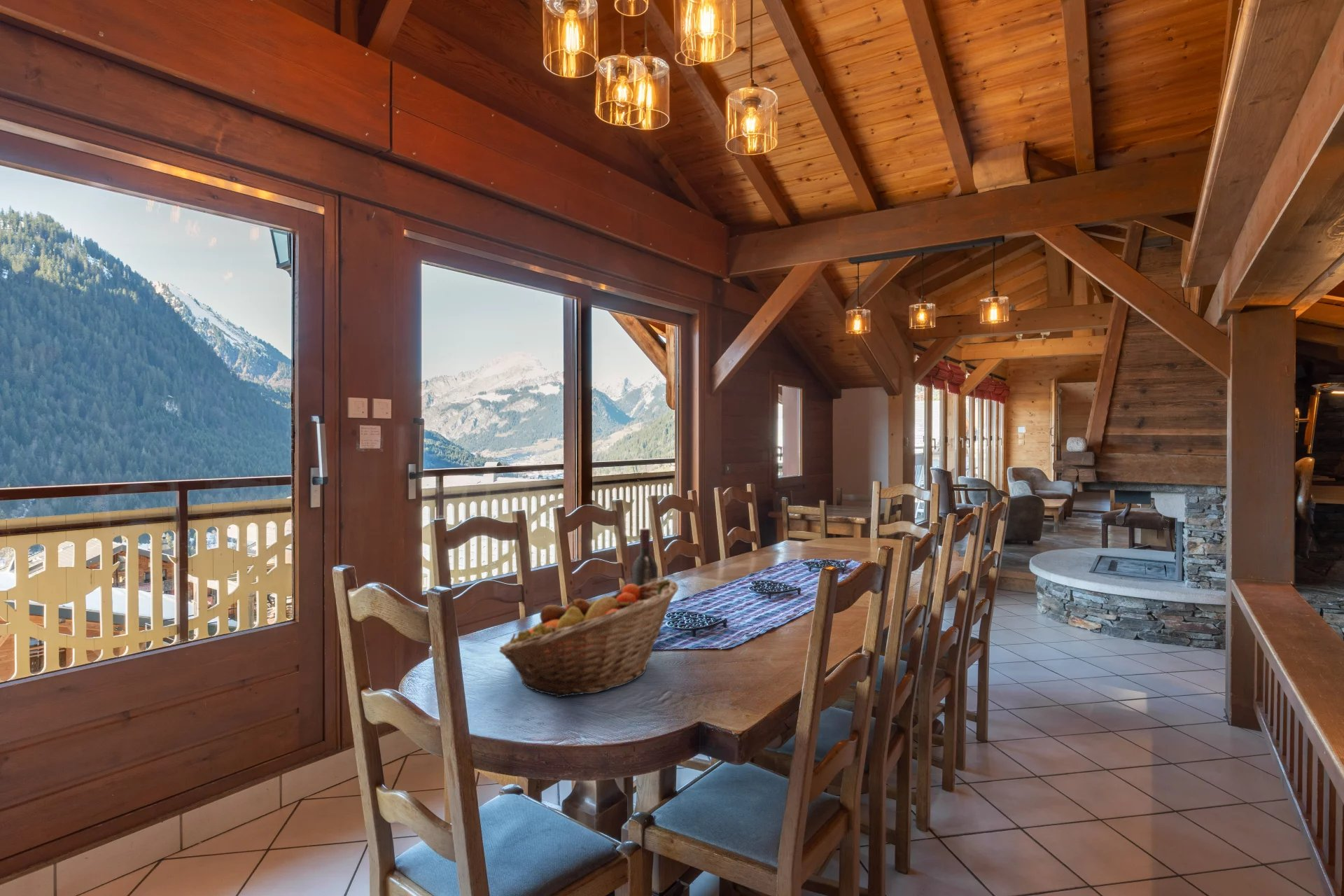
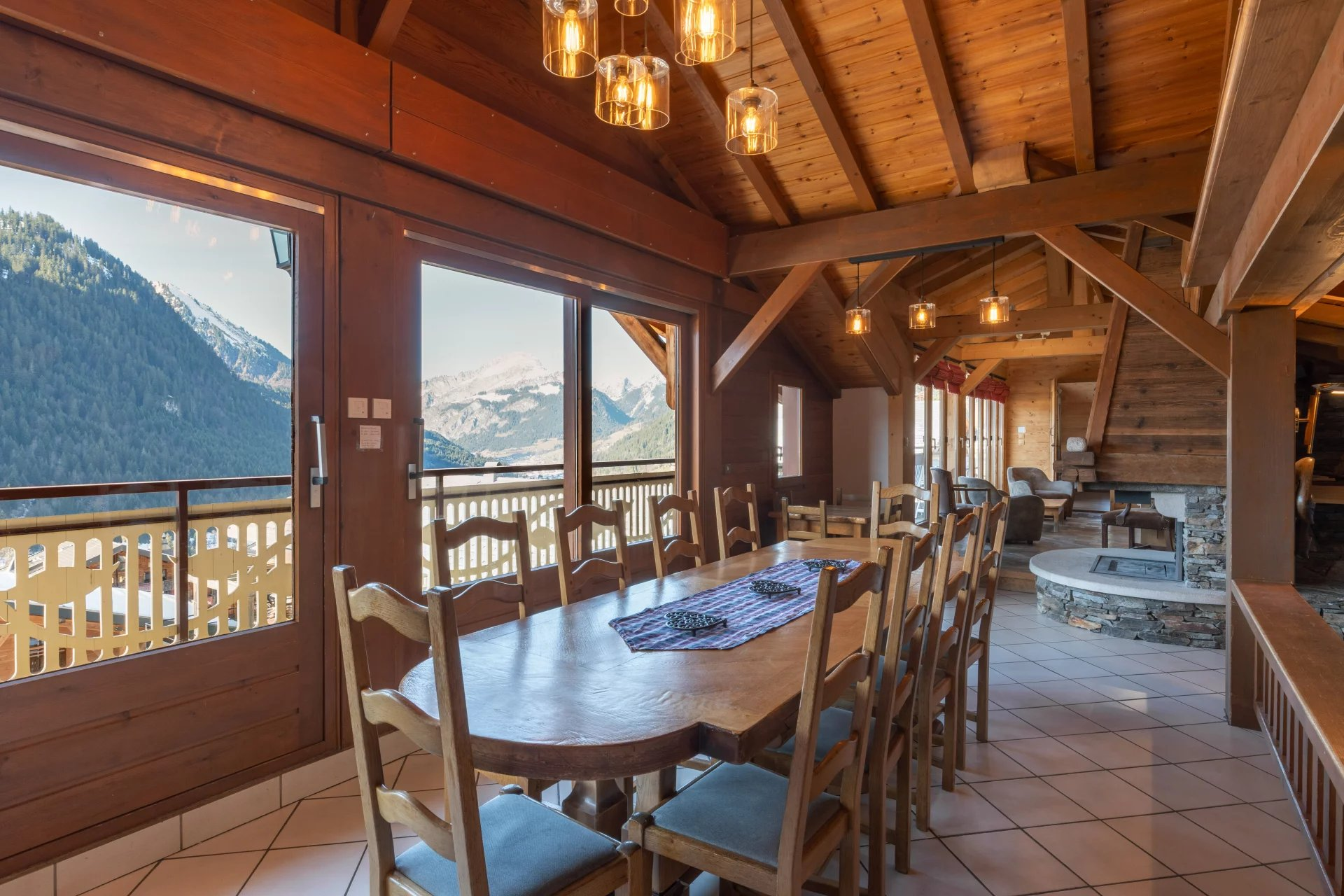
- fruit basket (594, 629)
- wine bottle (645, 580)
